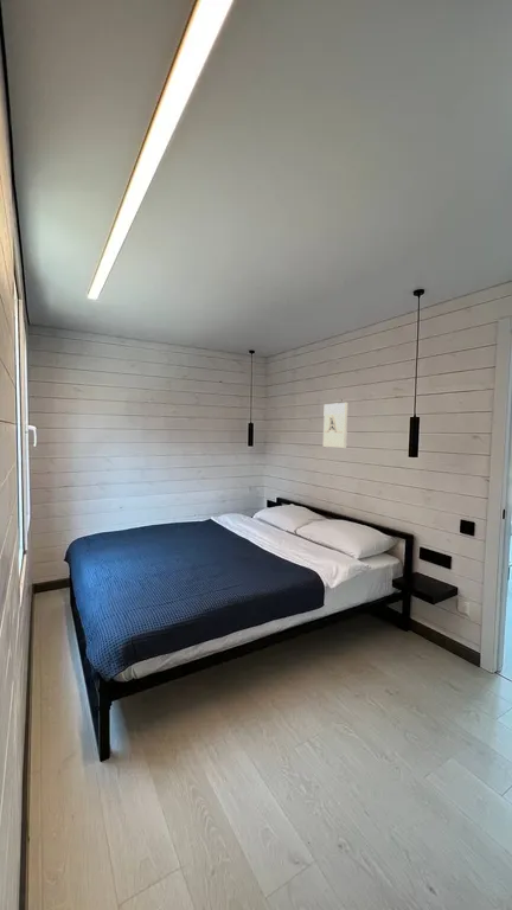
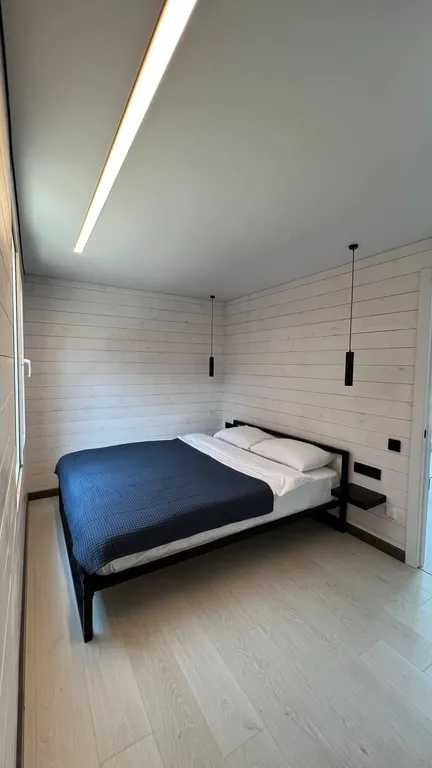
- wall sculpture (334, 425)
